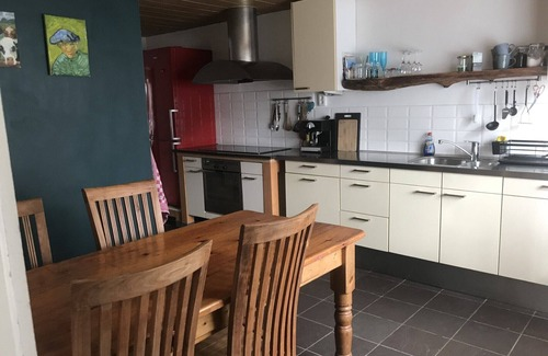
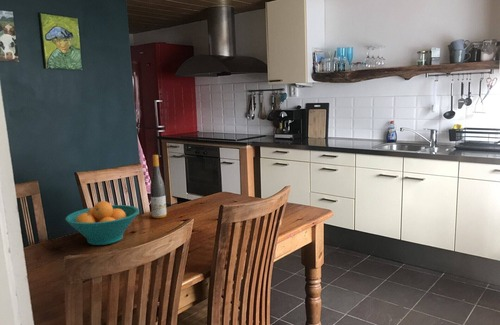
+ fruit bowl (103, 220)
+ wine bottle (157, 186)
